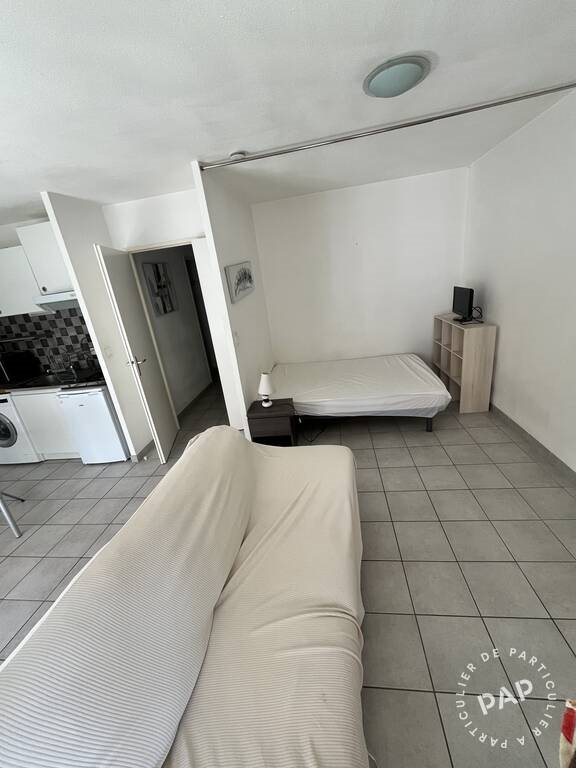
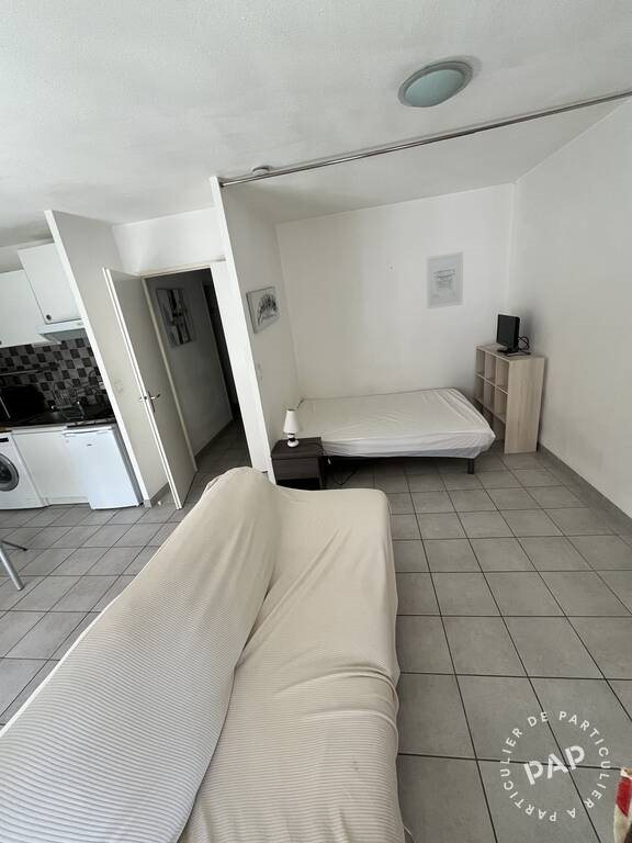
+ wall art (444, 281)
